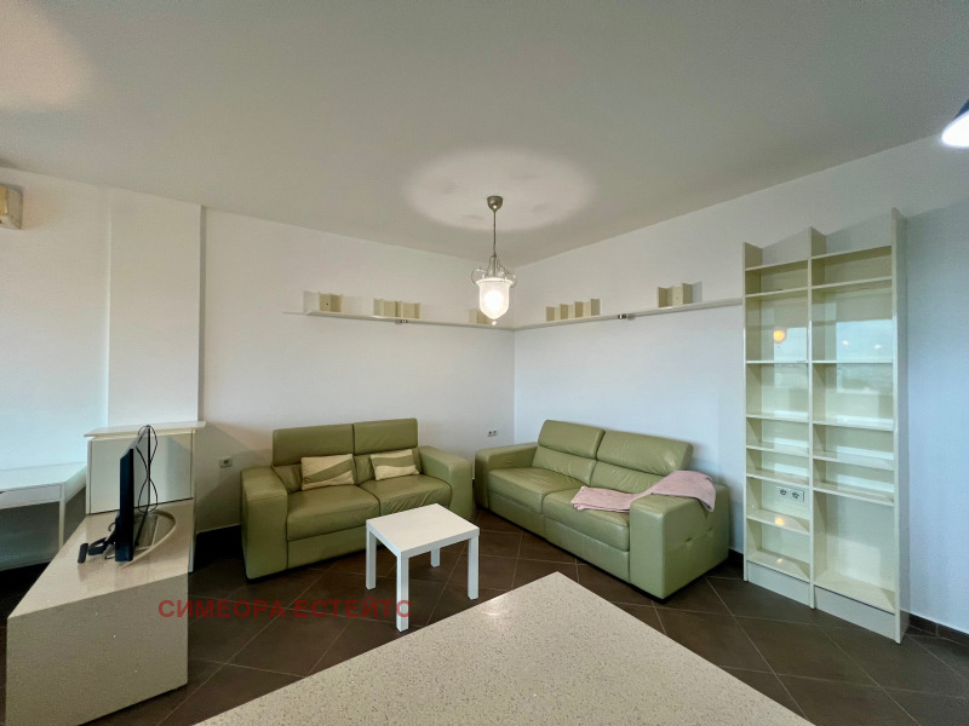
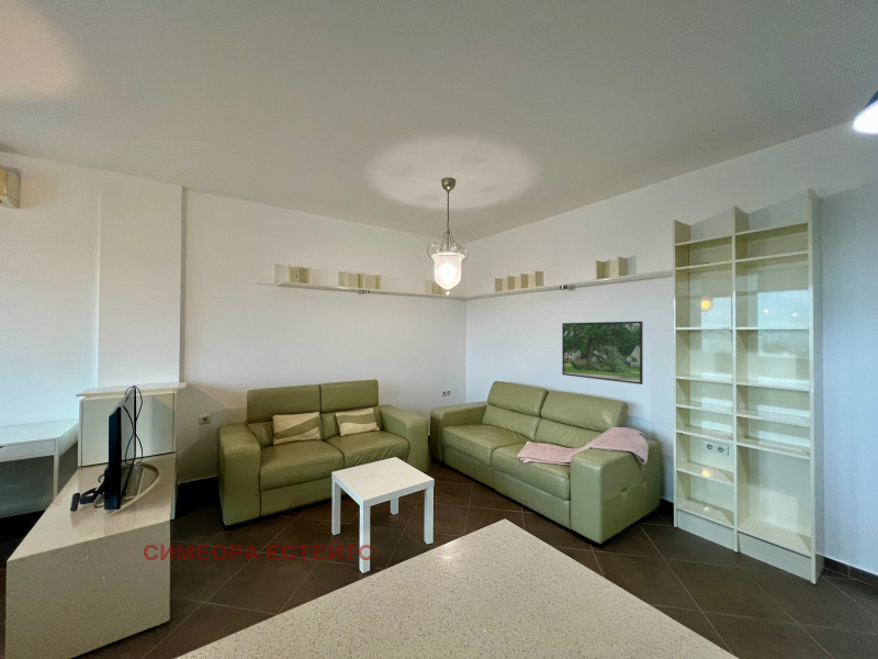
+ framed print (598, 350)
